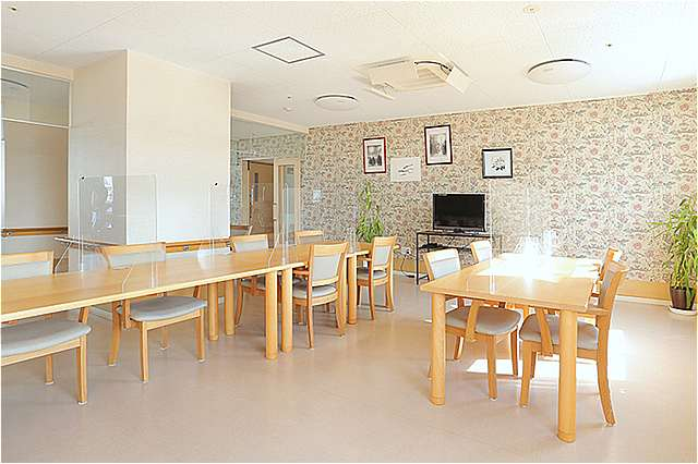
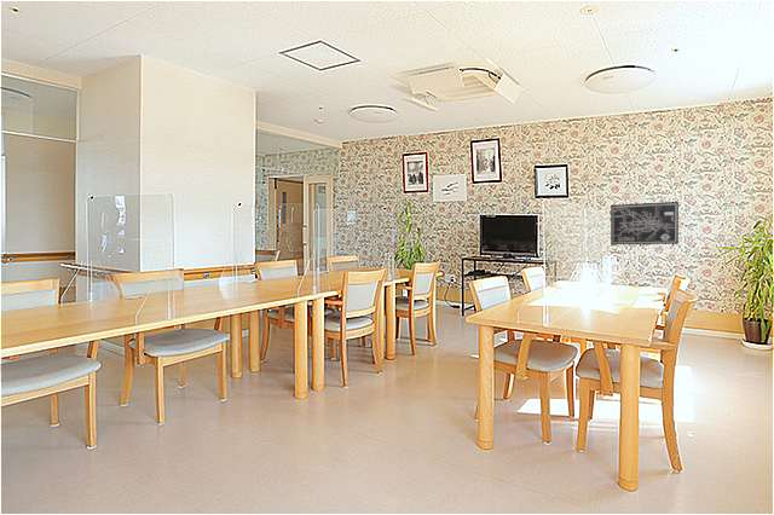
+ wall art (643, 224)
